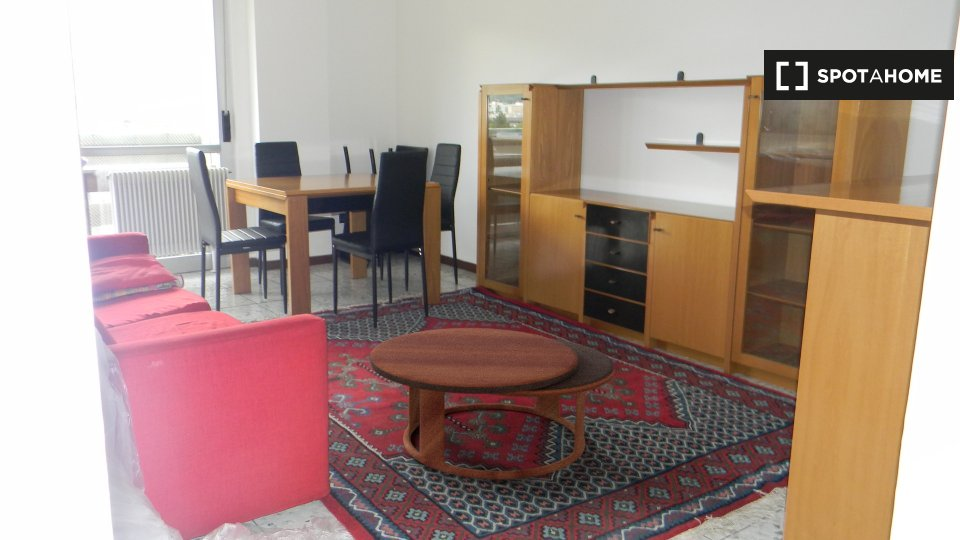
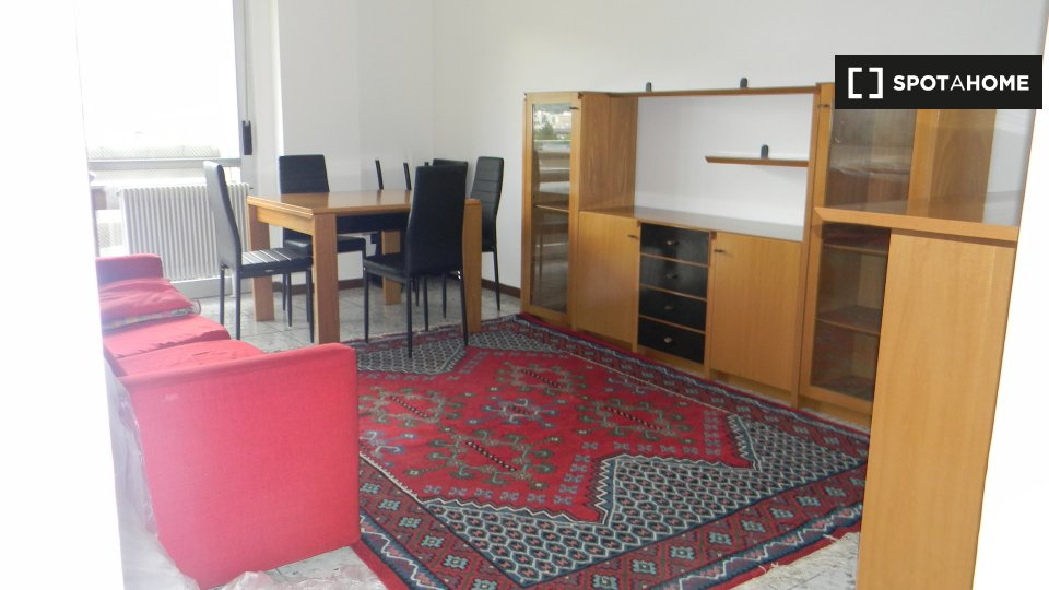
- coffee table (492, 394)
